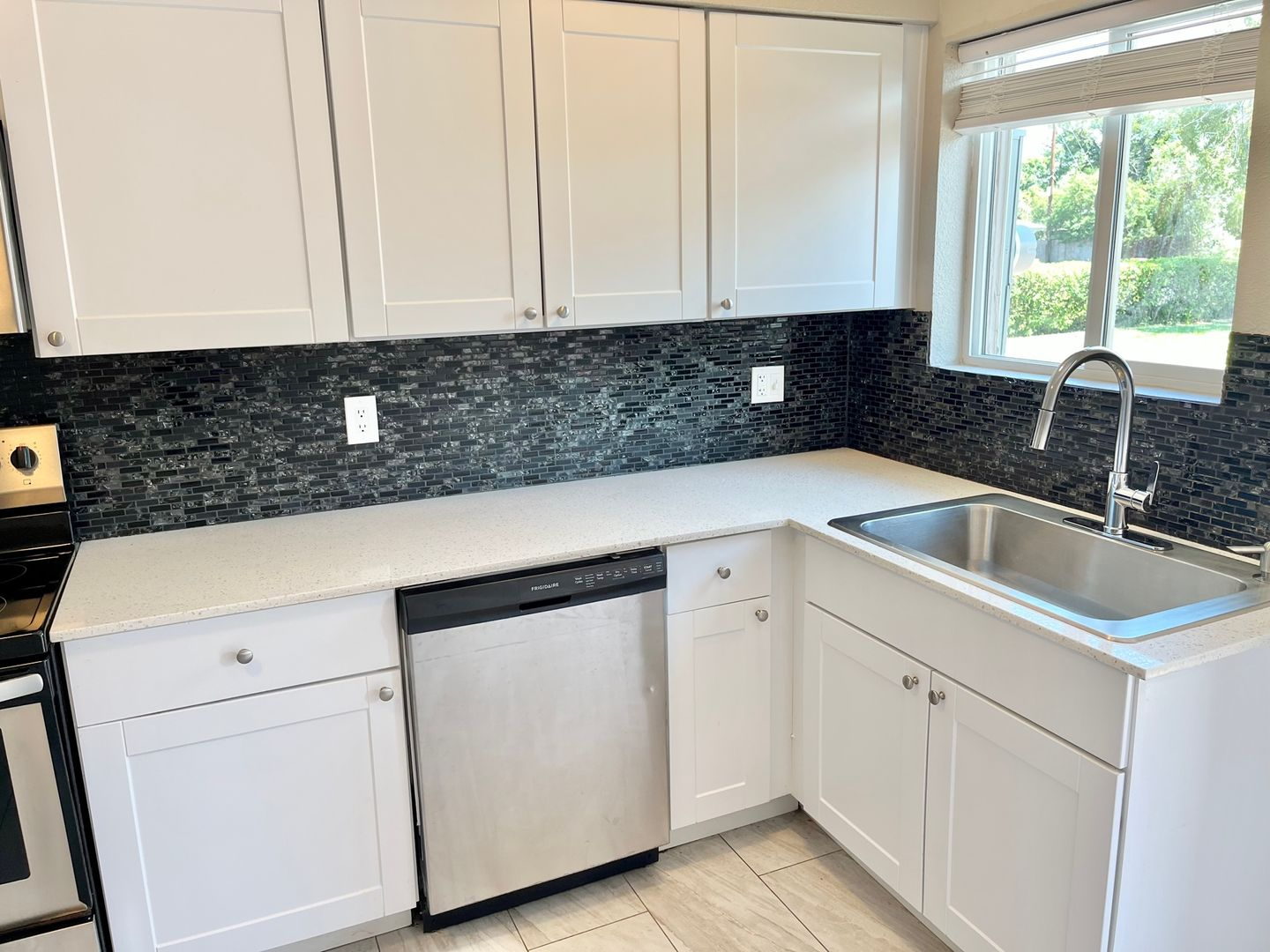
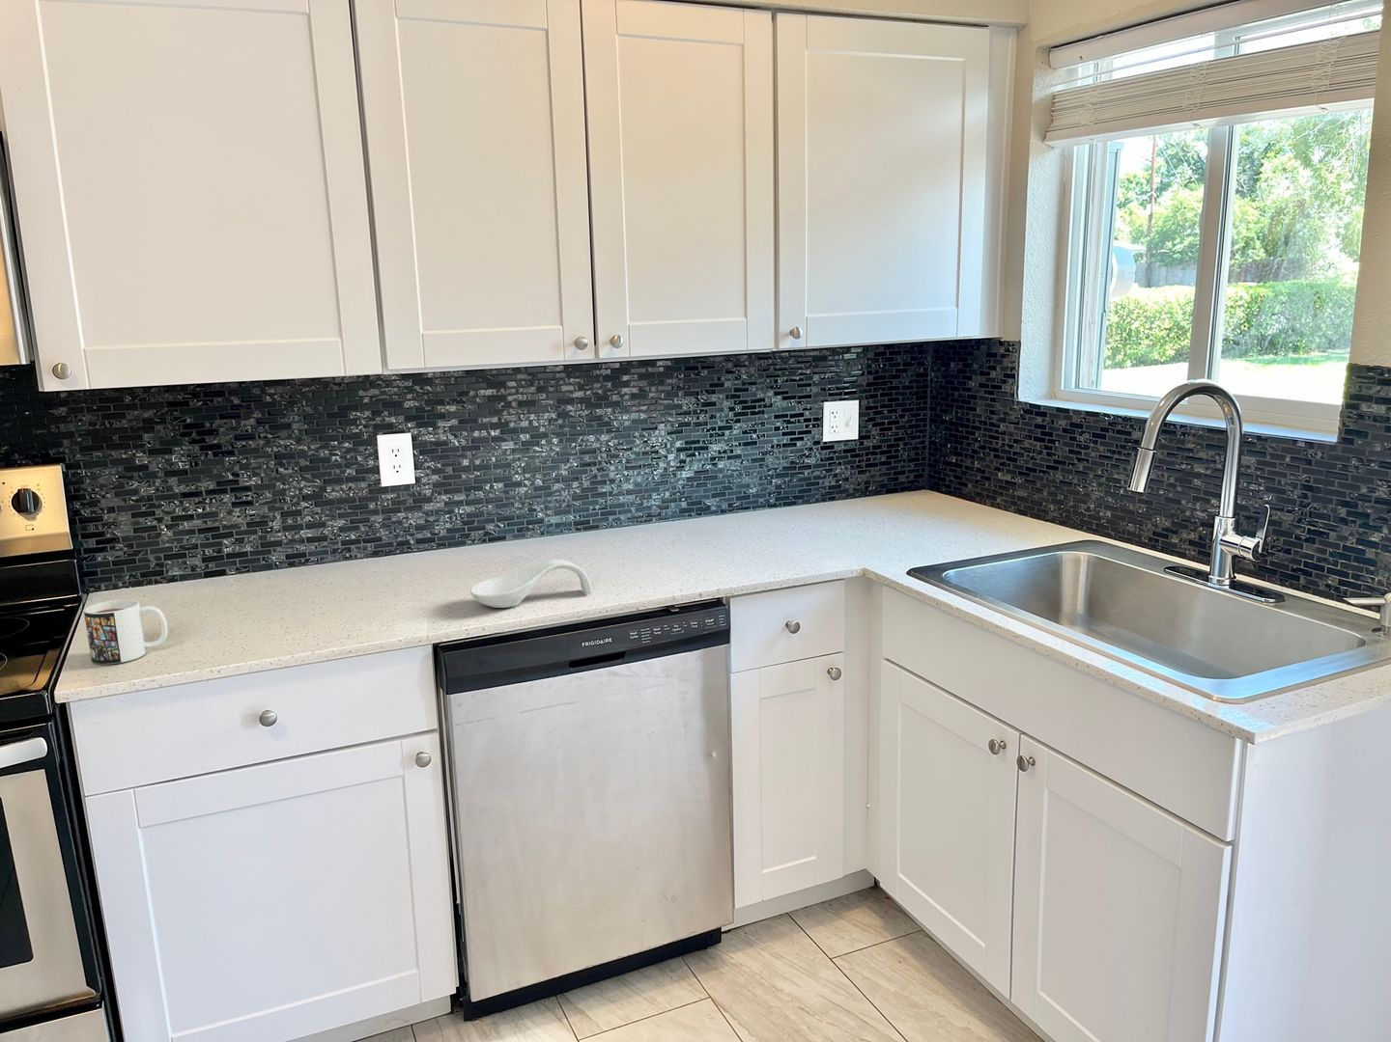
+ spoon rest (530, 582)
+ mug (127, 629)
